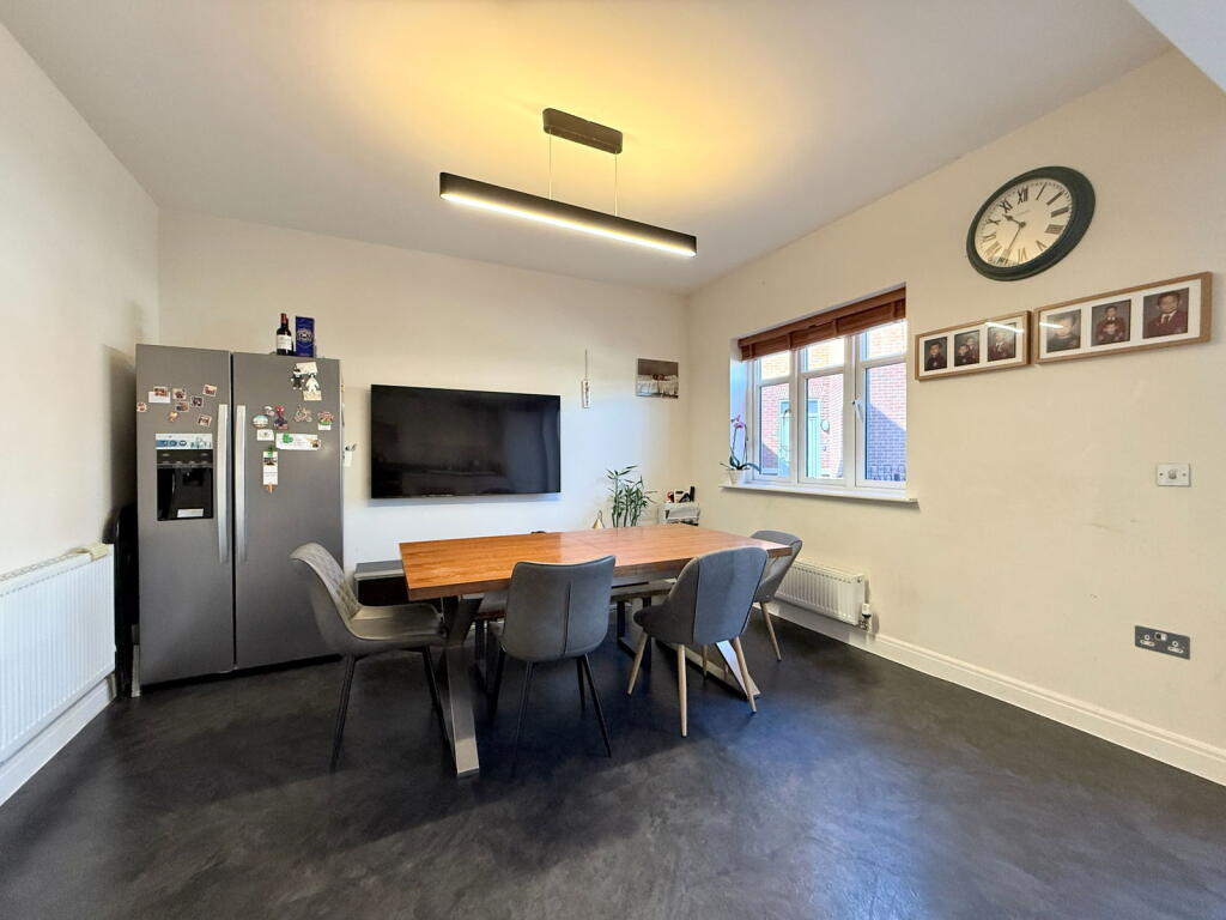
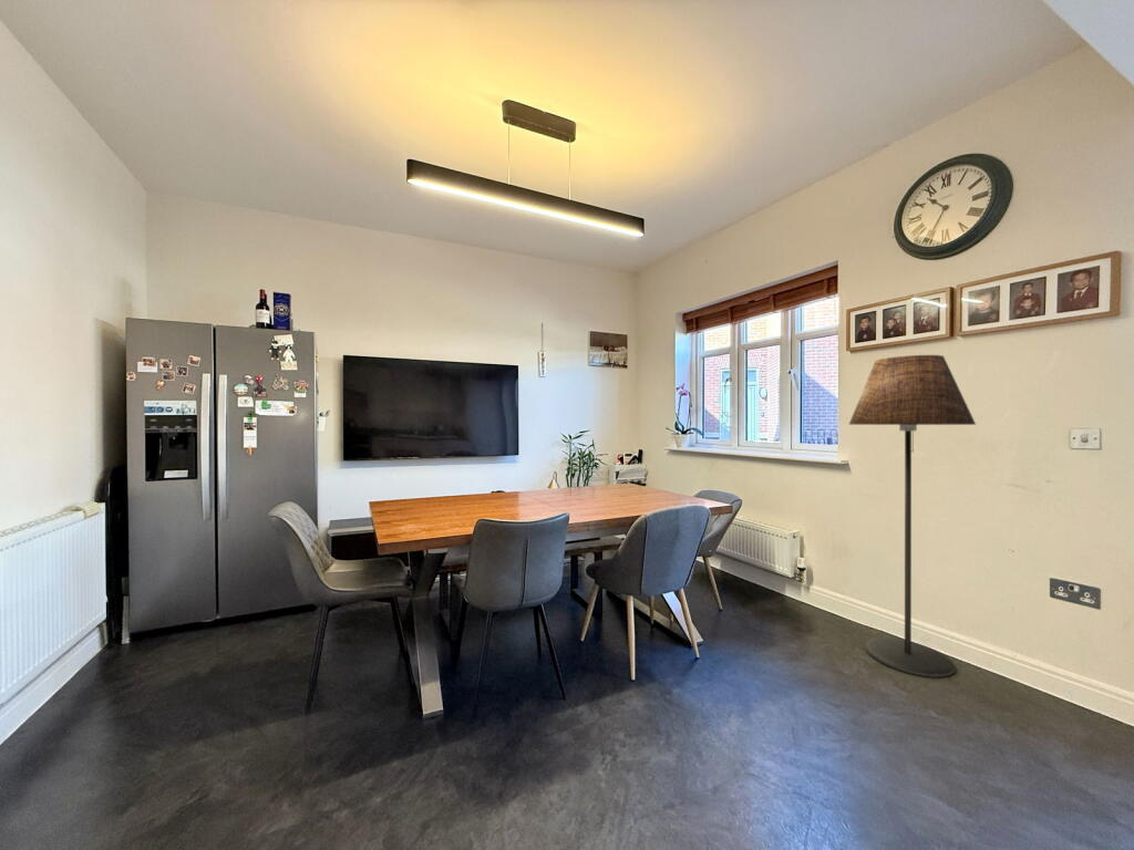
+ floor lamp (907, 508)
